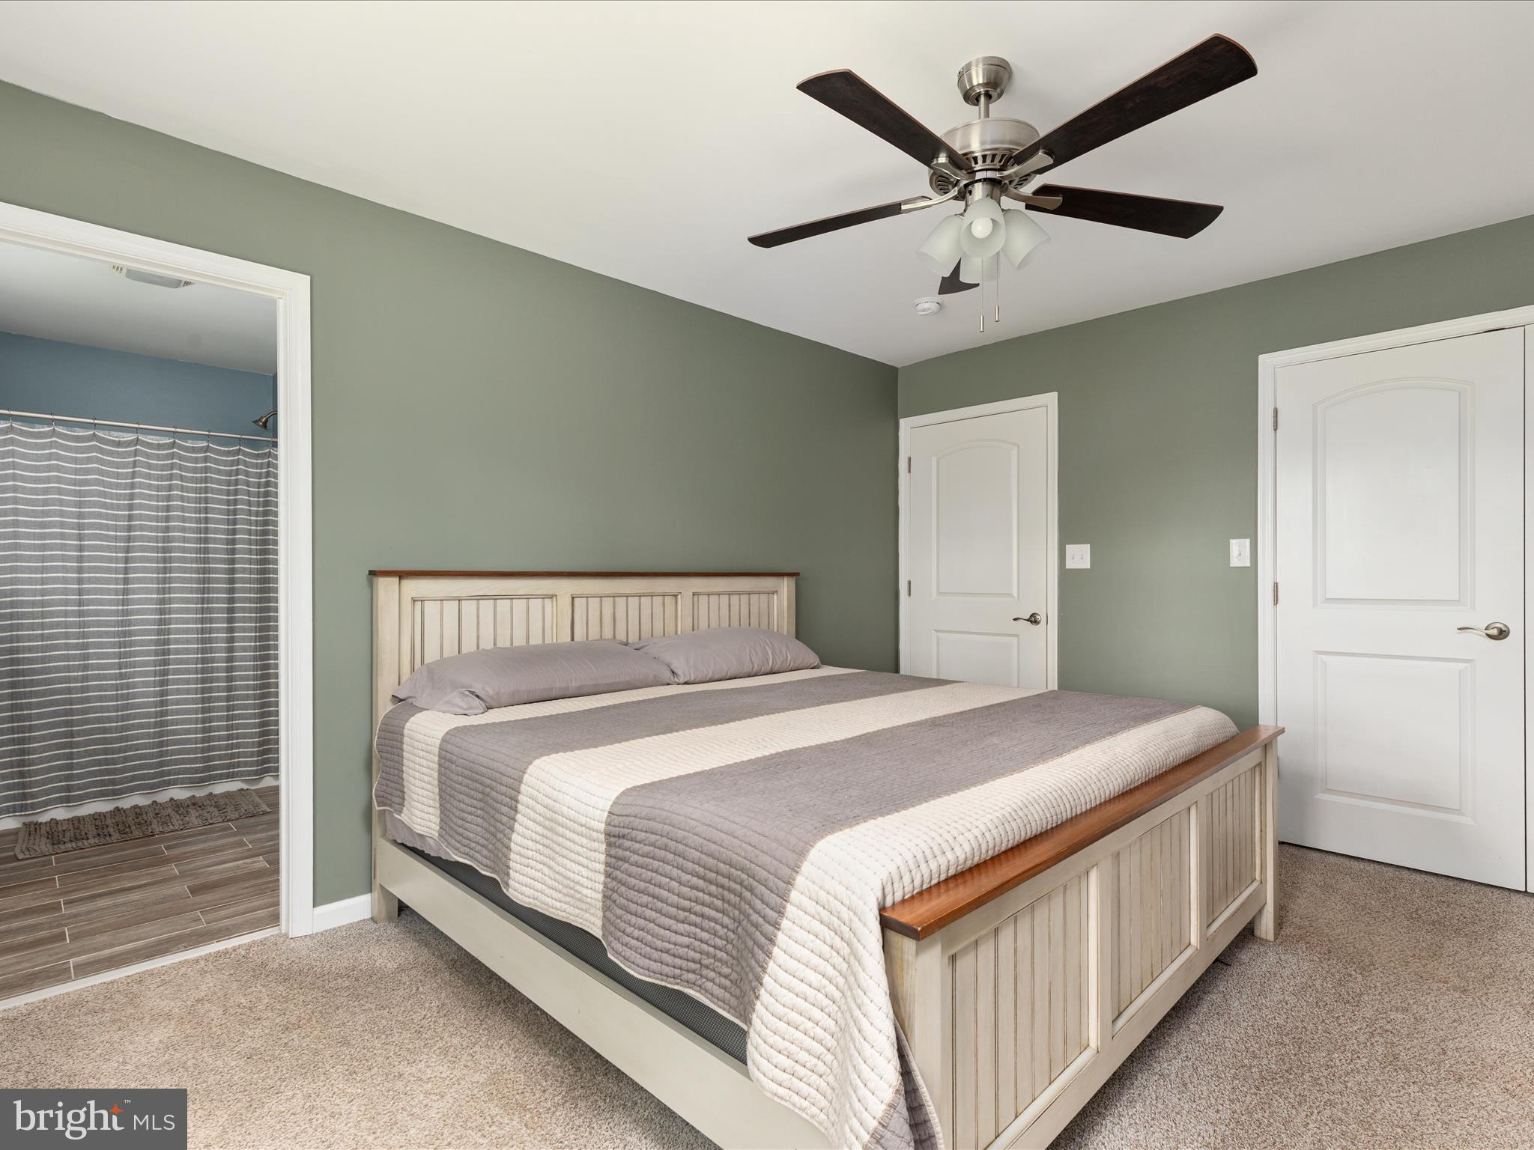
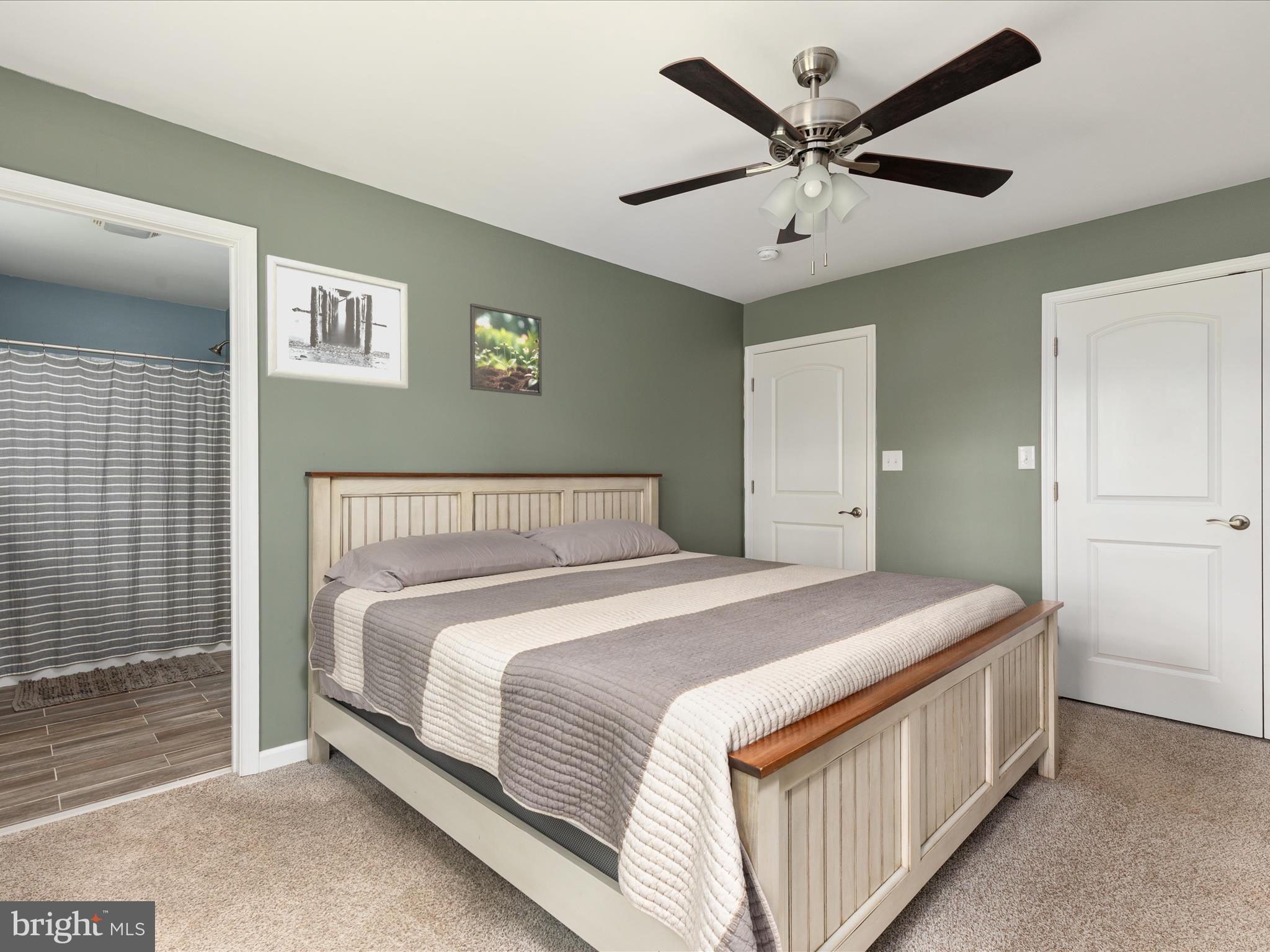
+ wall art (342, 327)
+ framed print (507, 351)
